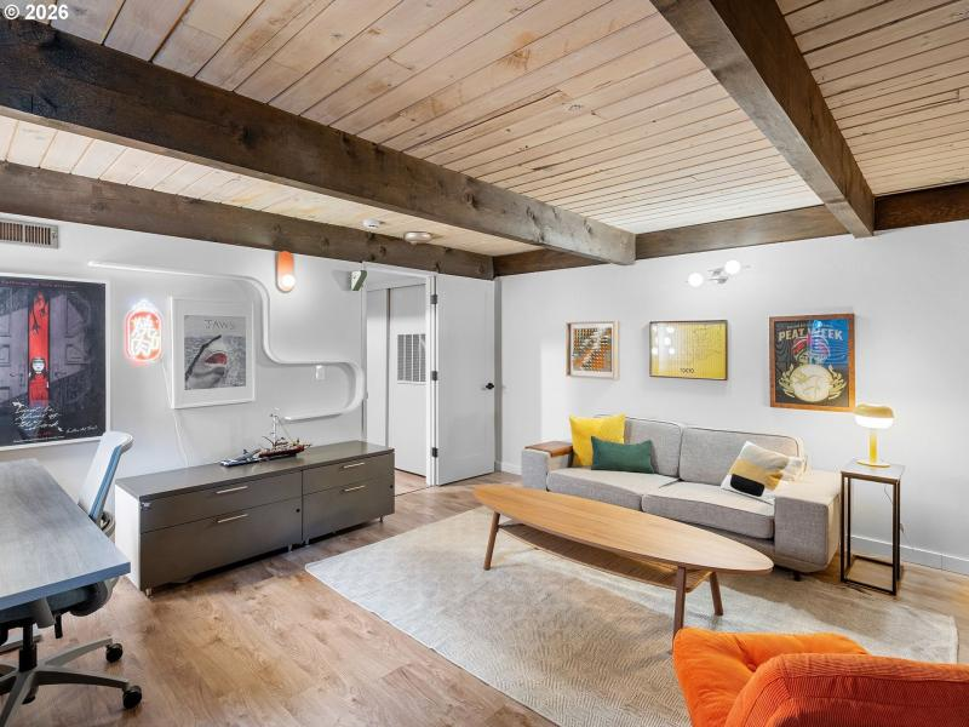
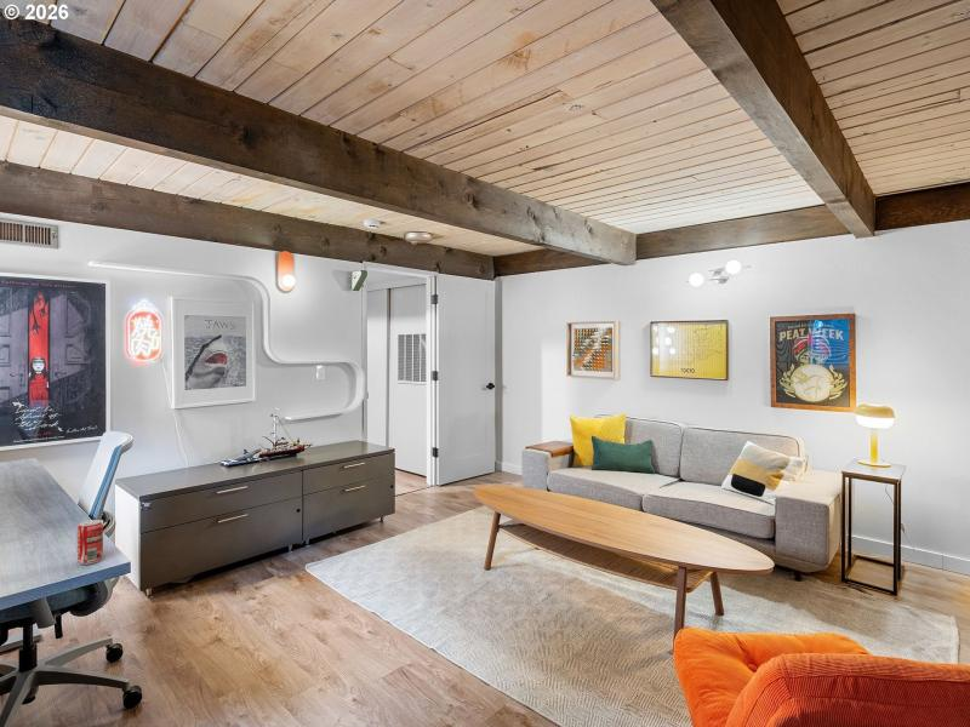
+ beverage can (90, 542)
